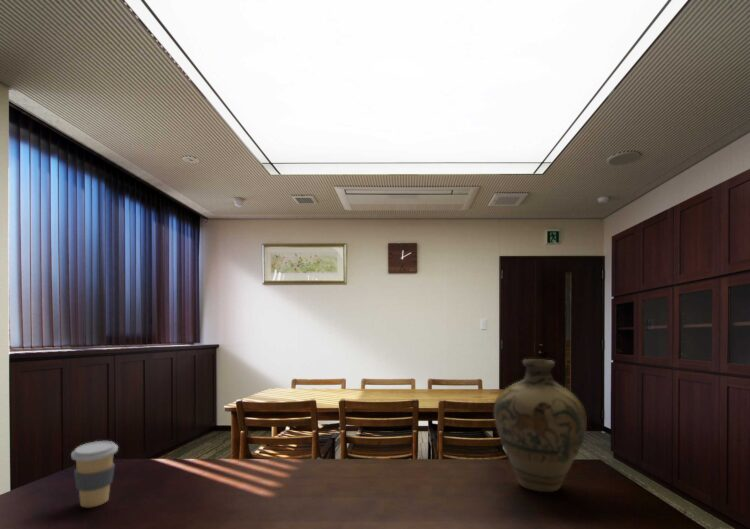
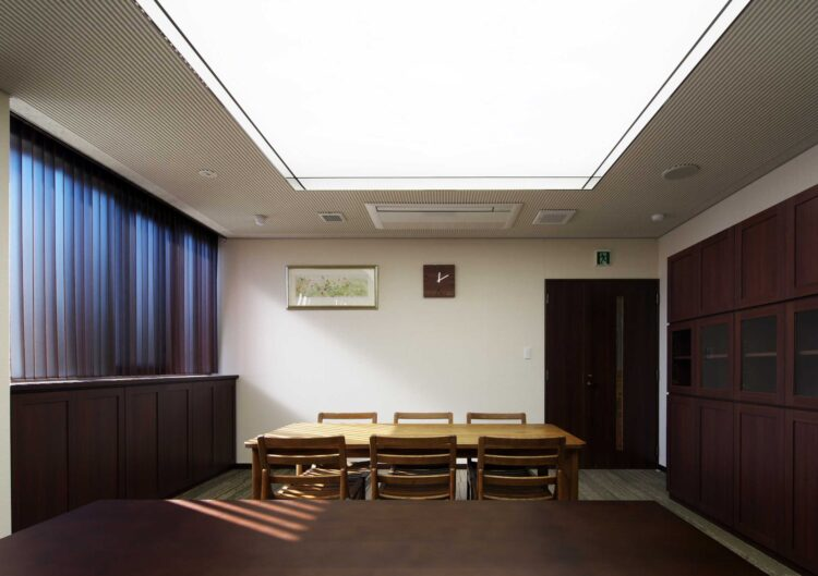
- jug (539, 422)
- coffee cup (94, 474)
